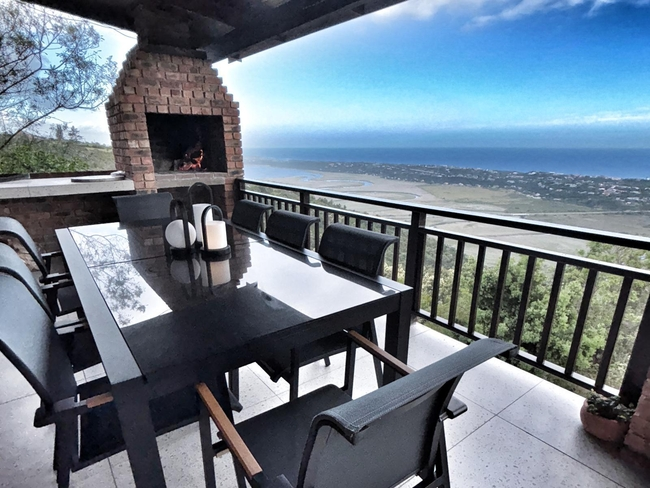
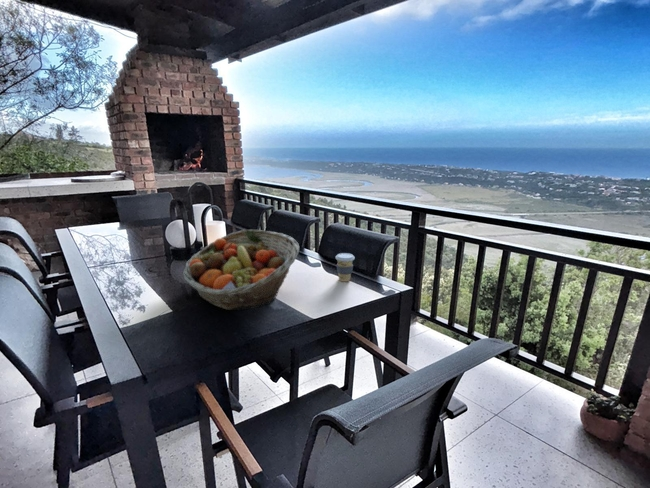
+ coffee cup (344, 267)
+ fruit basket (241, 266)
